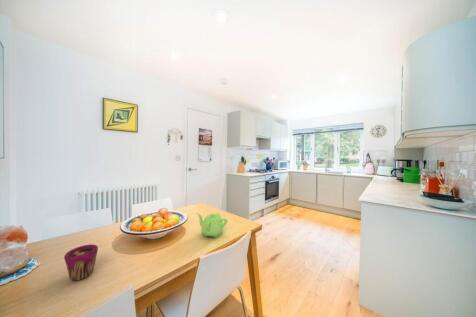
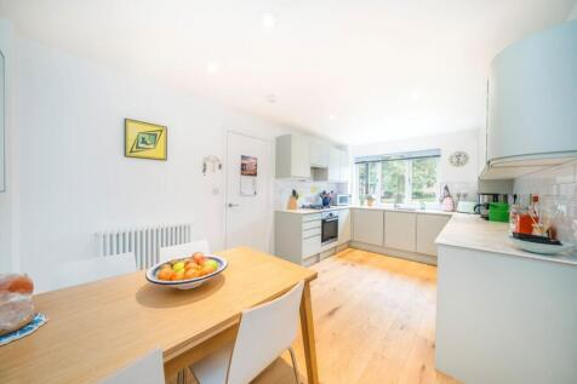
- teapot (211, 223)
- cup (81, 264)
